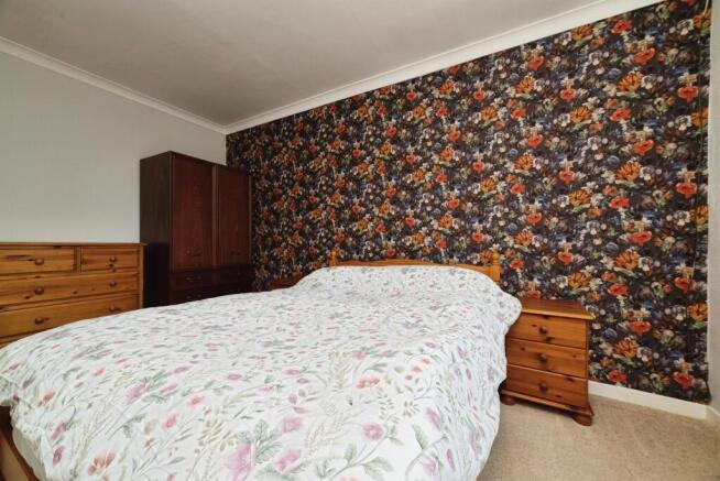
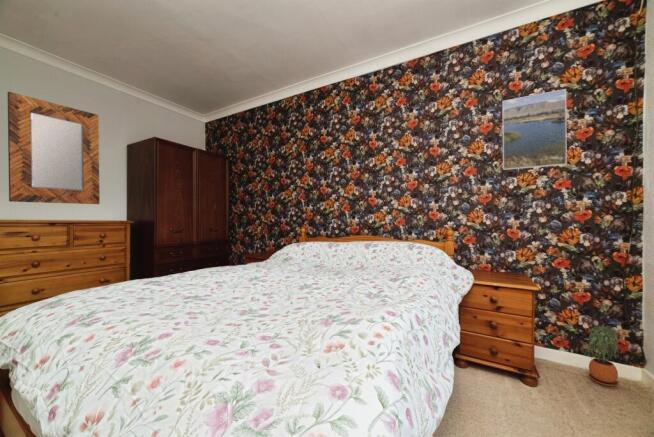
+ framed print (532, 131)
+ potted plant (602, 353)
+ home mirror (58, 153)
